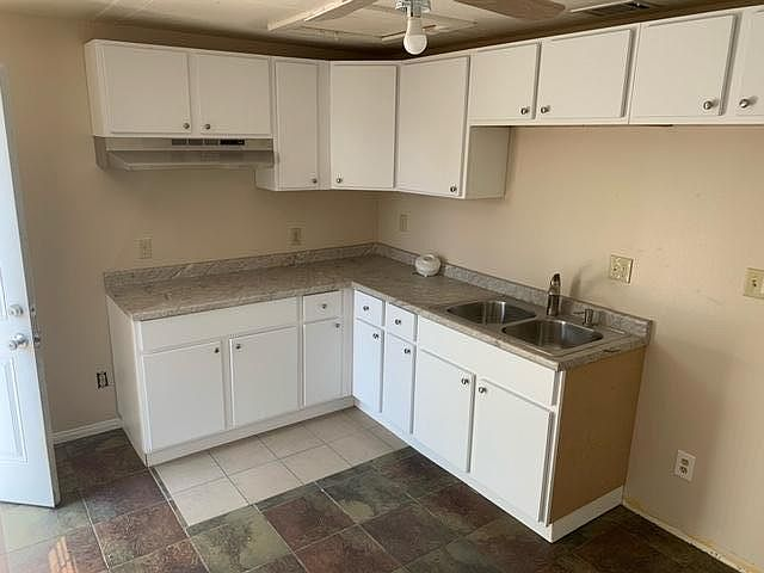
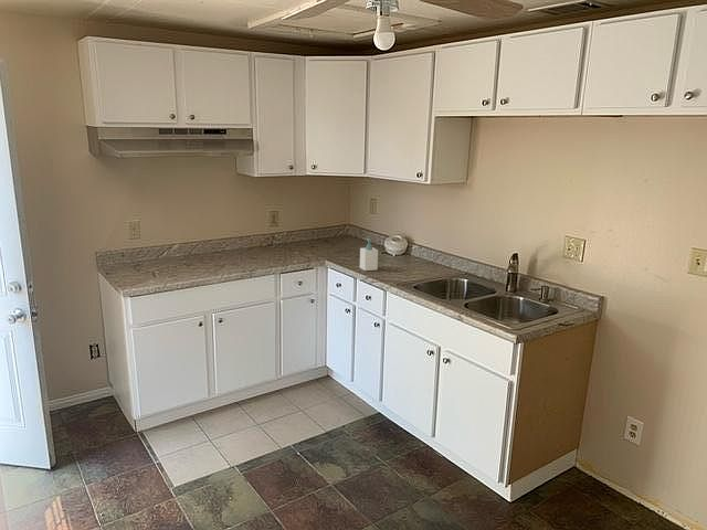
+ soap bottle (368, 254)
